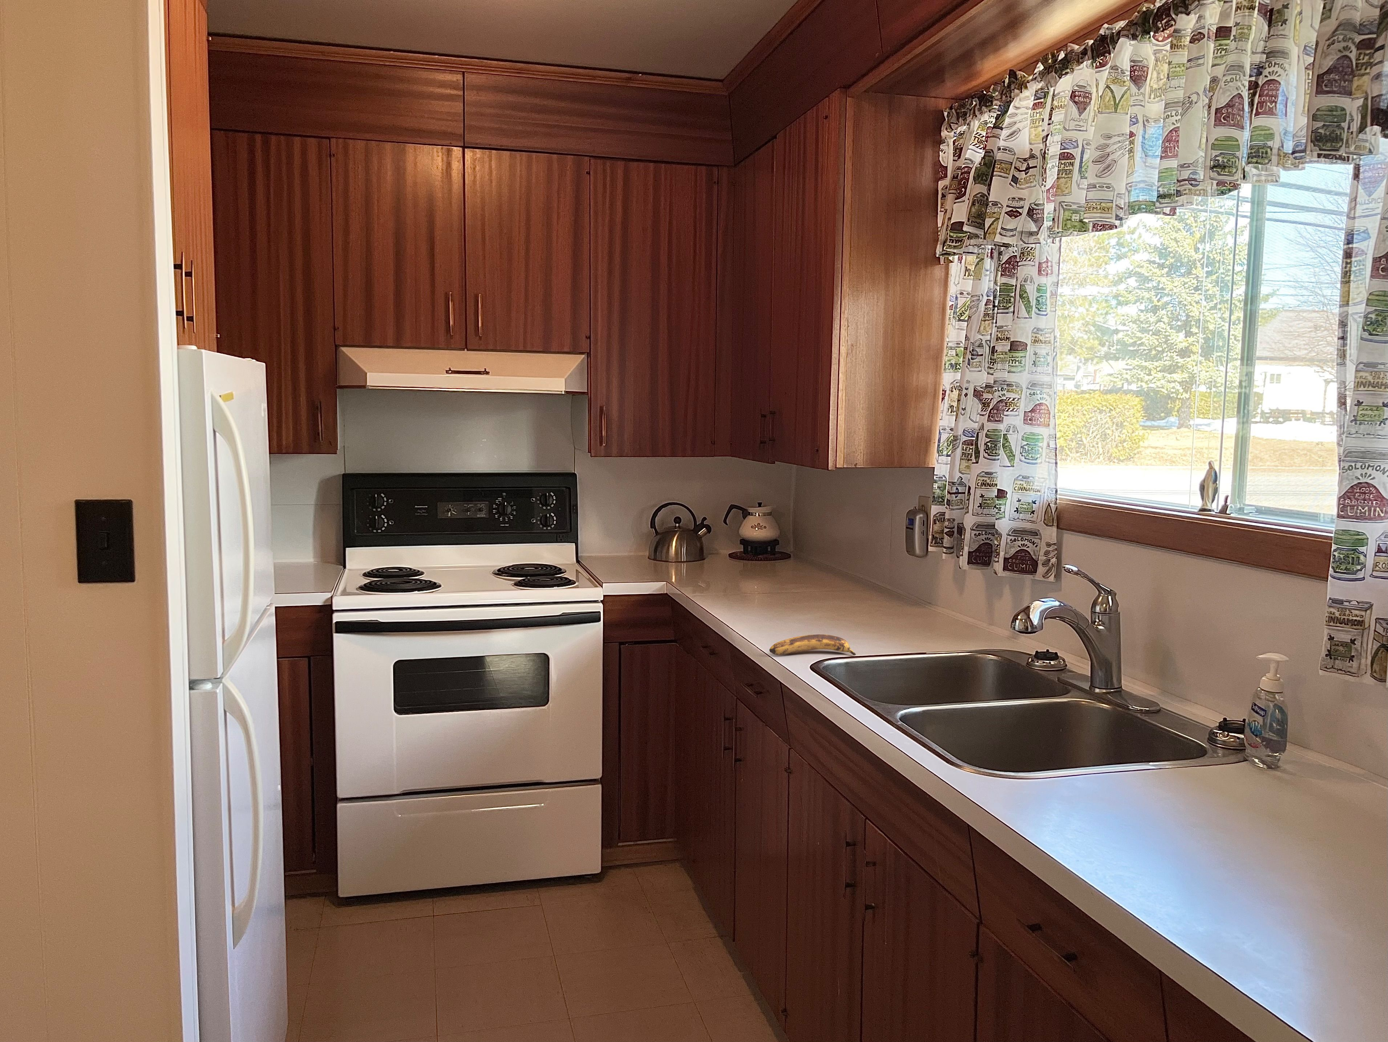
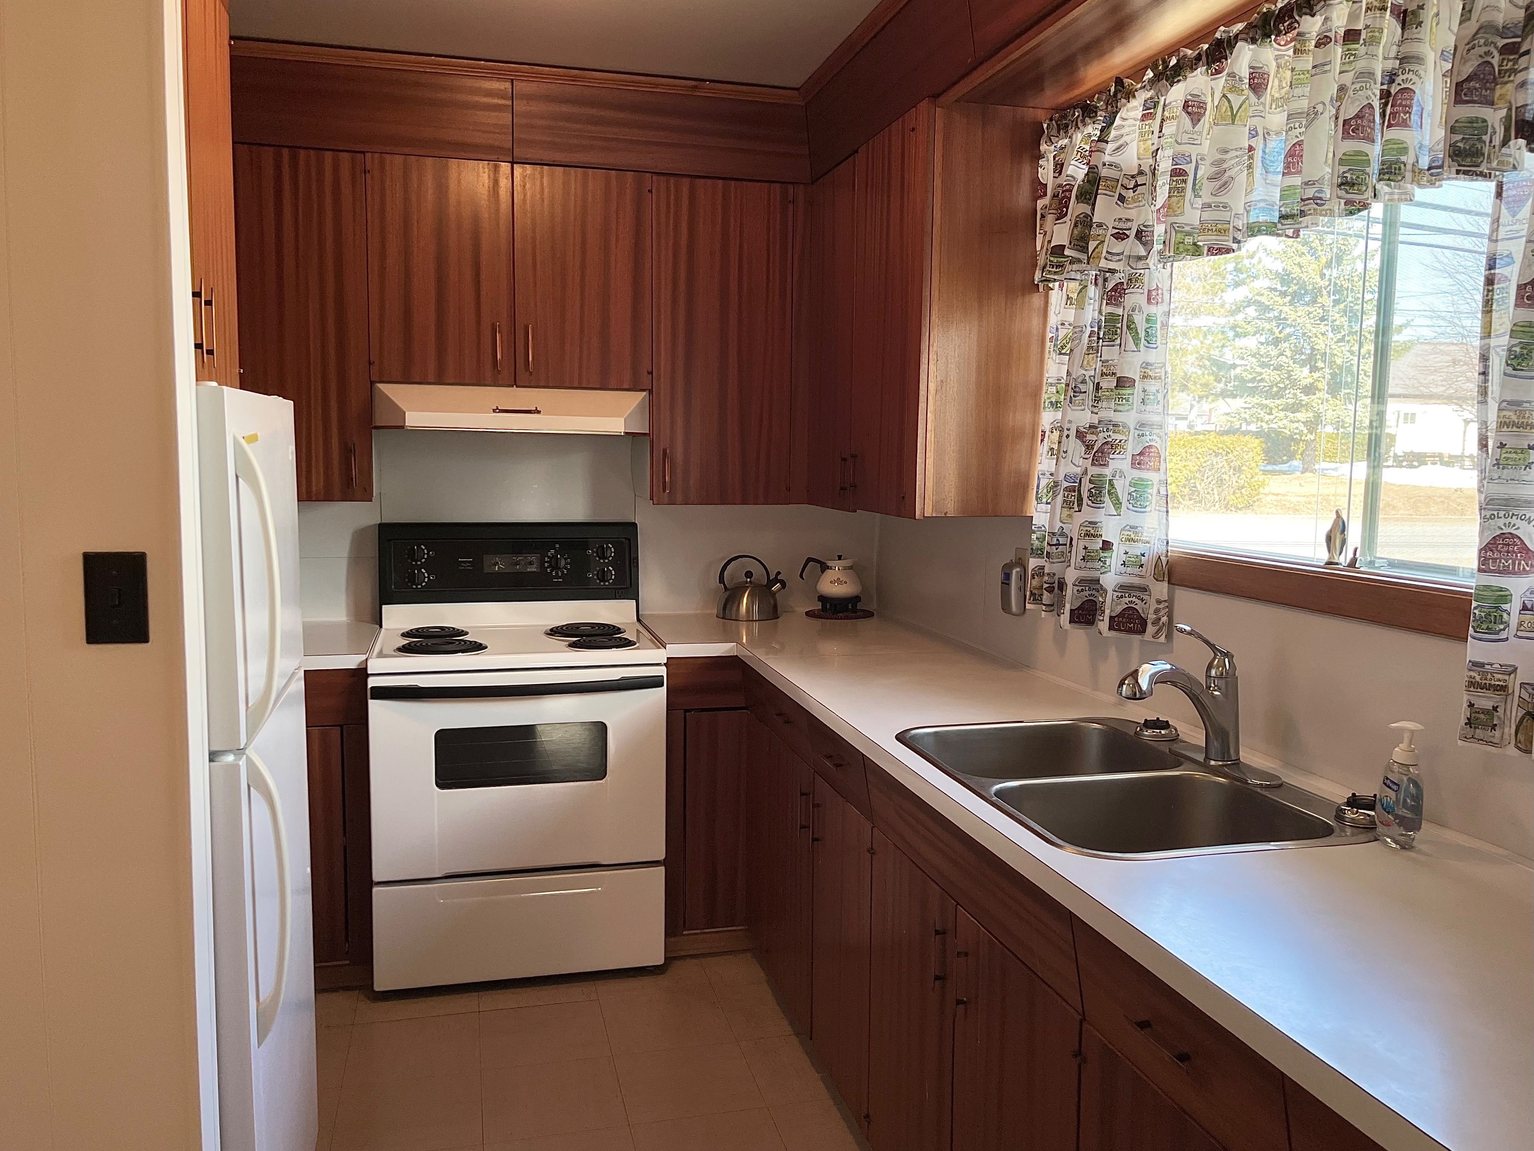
- banana (810, 645)
